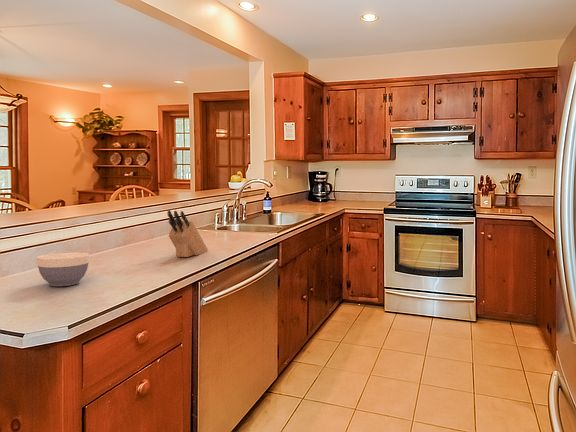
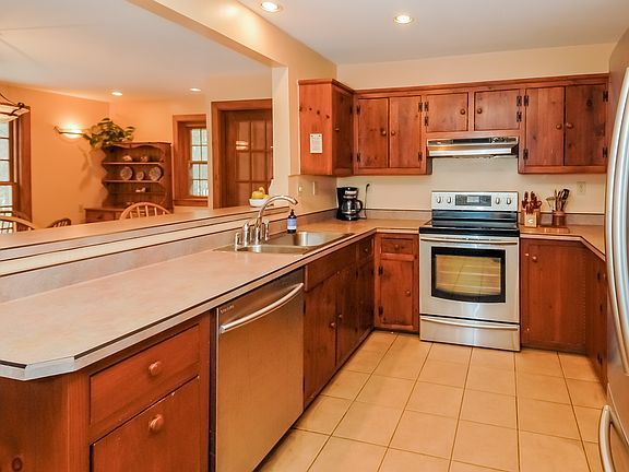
- bowl (63, 269)
- knife block (186, 232)
